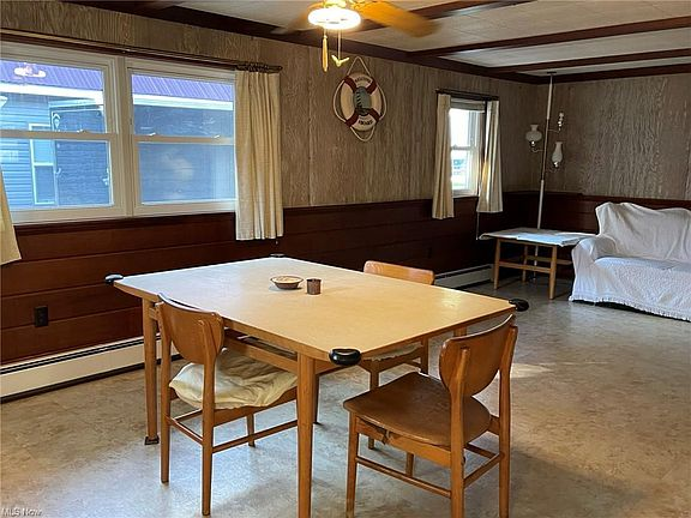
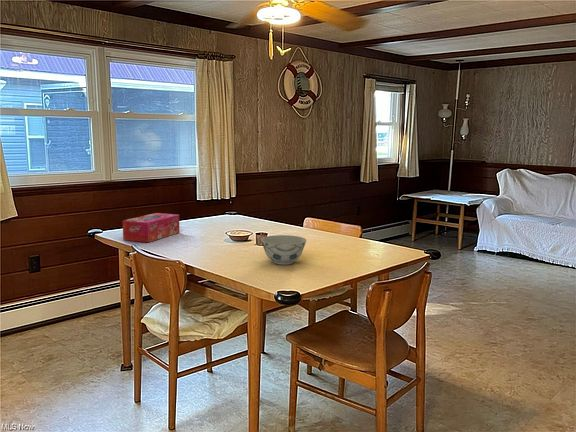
+ bowl (283, 250)
+ tissue box (152, 226)
